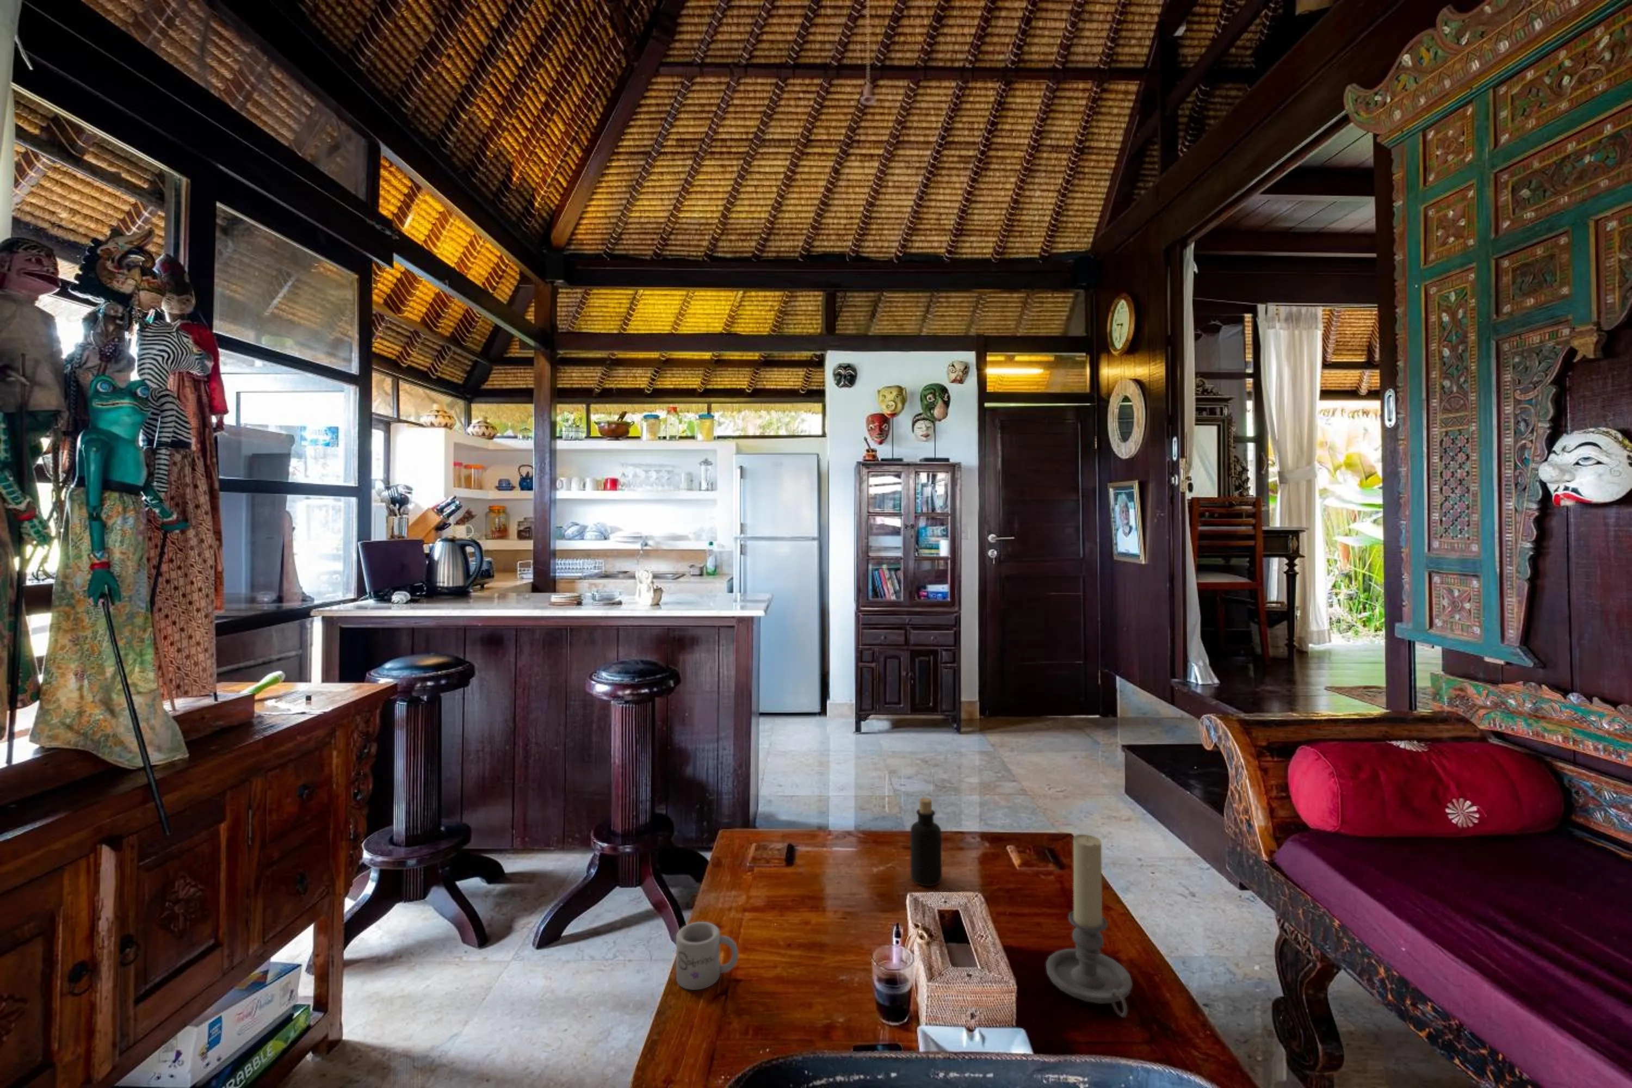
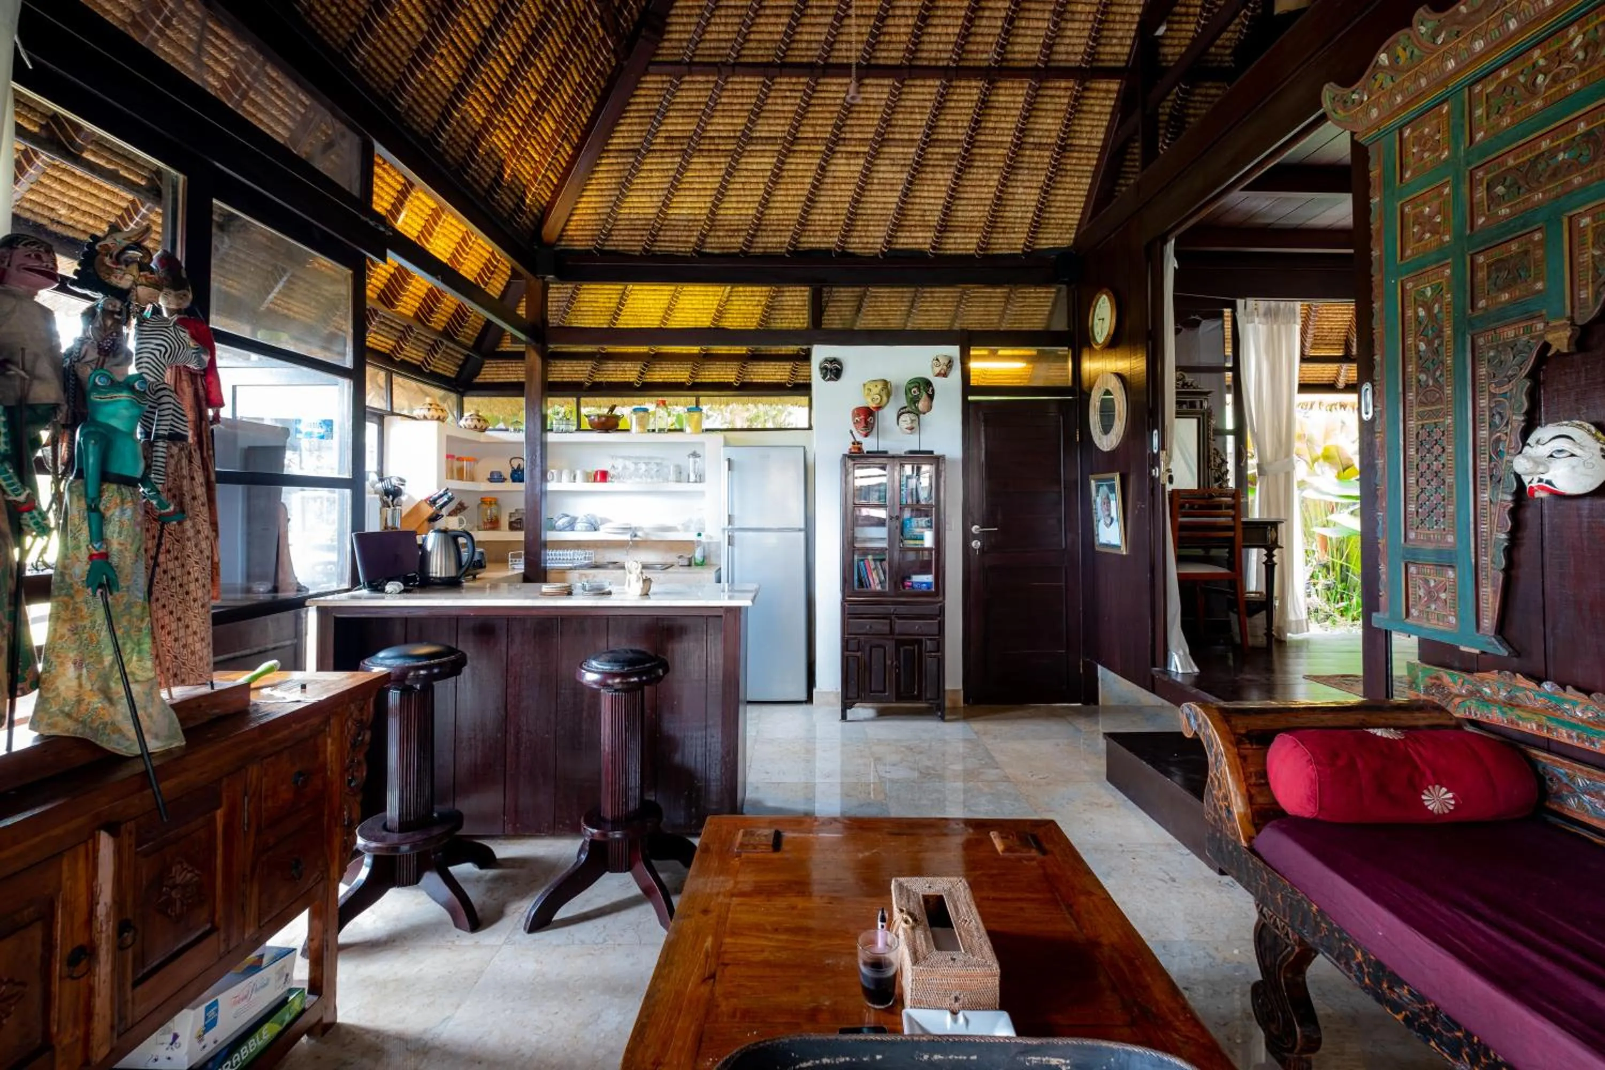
- mug (707, 953)
- candle holder (1093, 914)
- bottle (925, 839)
